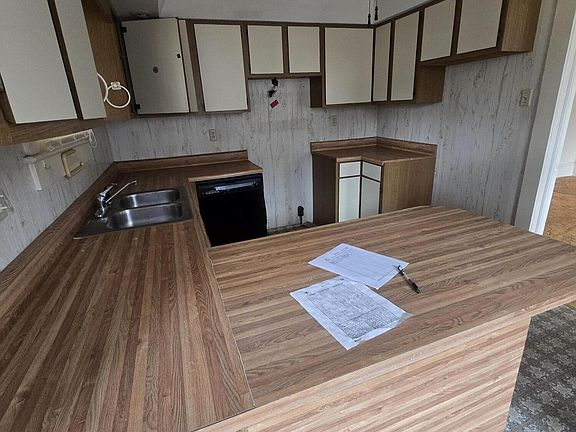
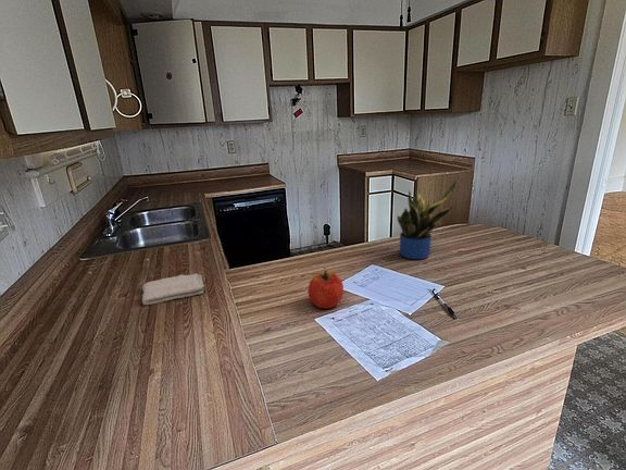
+ potted plant (426, 217)
+ washcloth (173, 287)
+ apple (325, 288)
